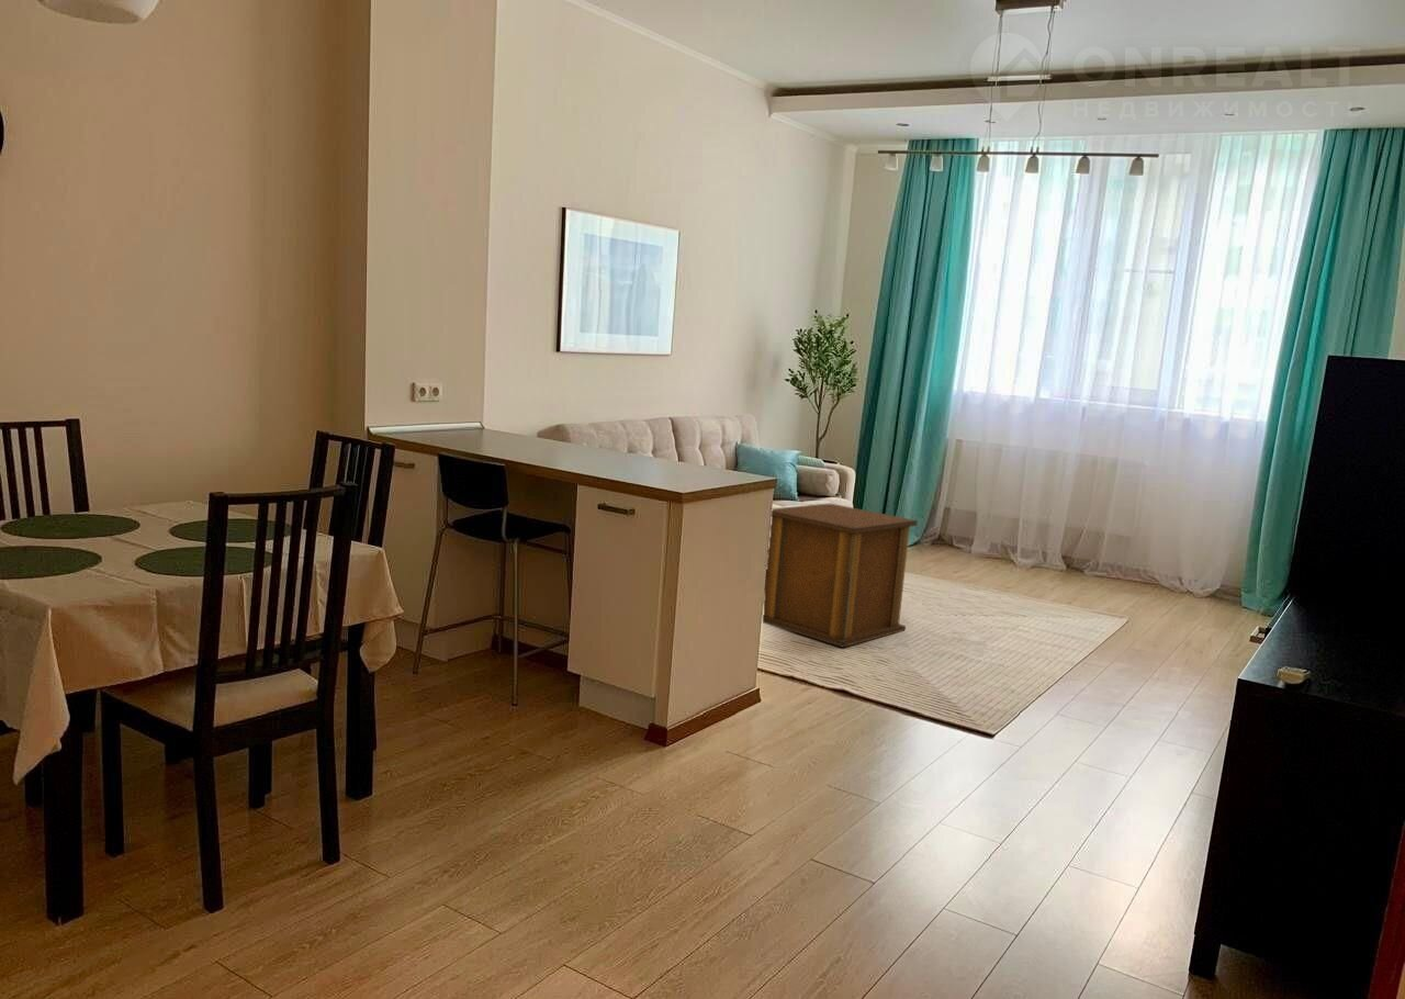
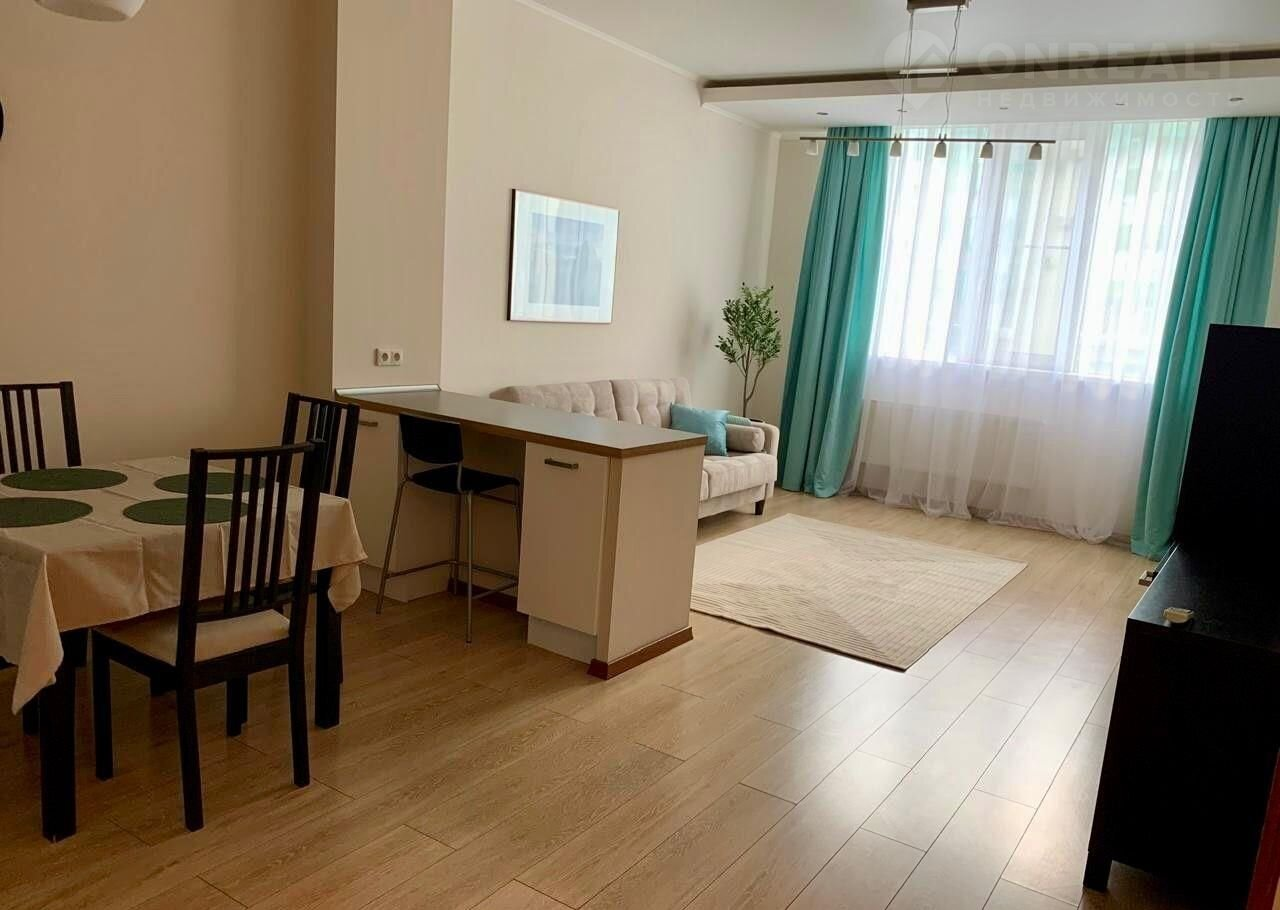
- side table (835, 570)
